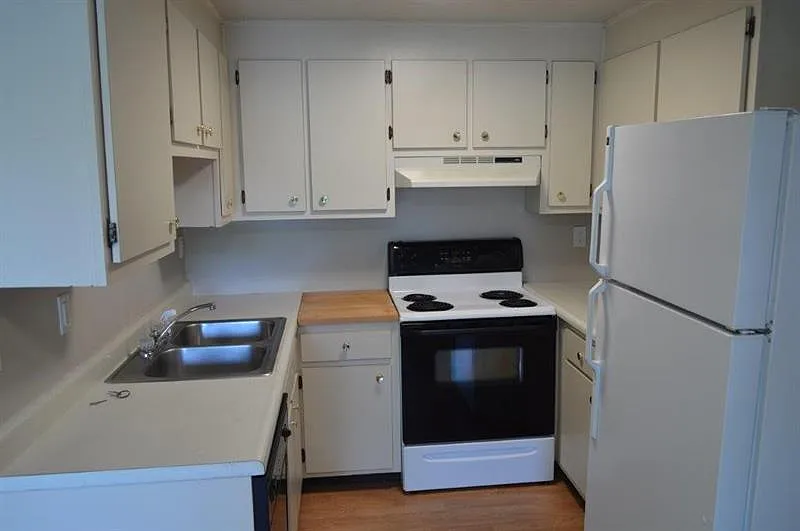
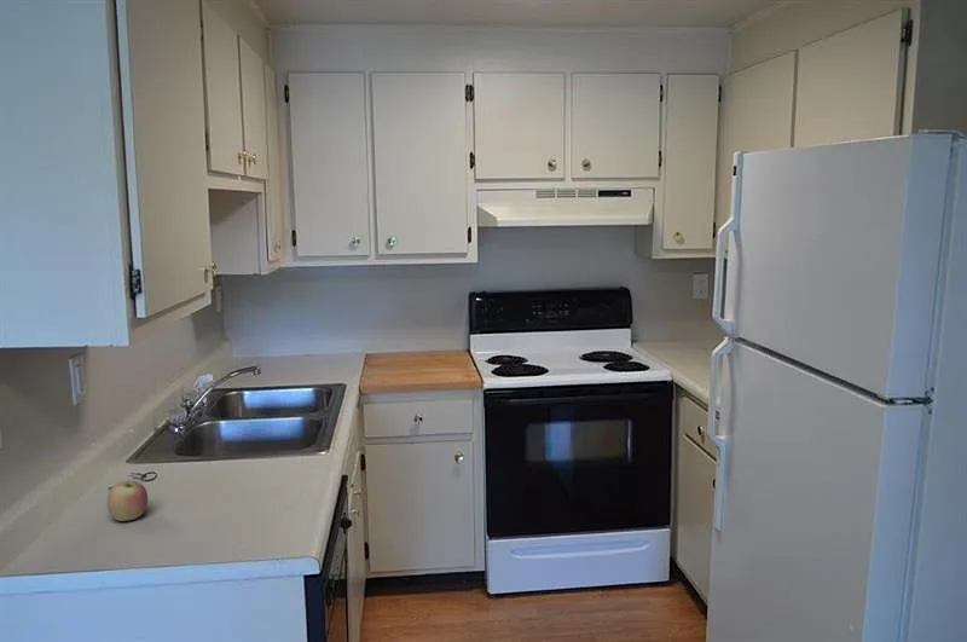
+ apple (127, 499)
